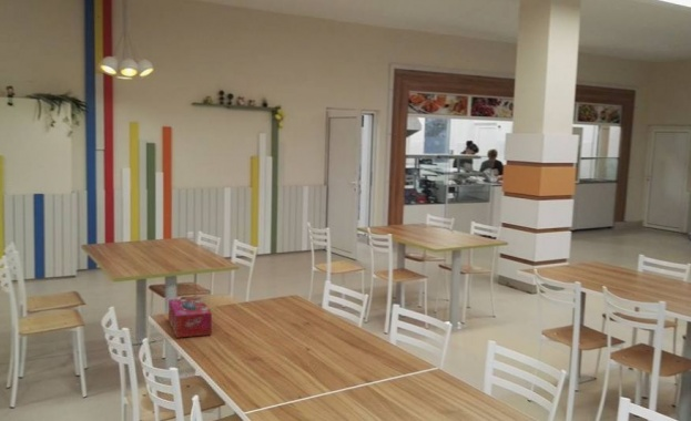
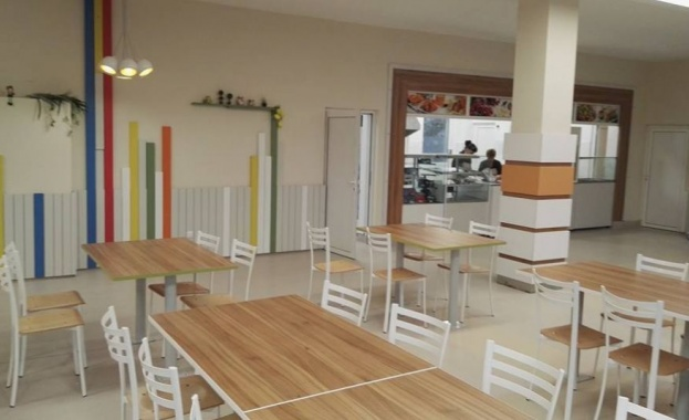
- tissue box (189, 316)
